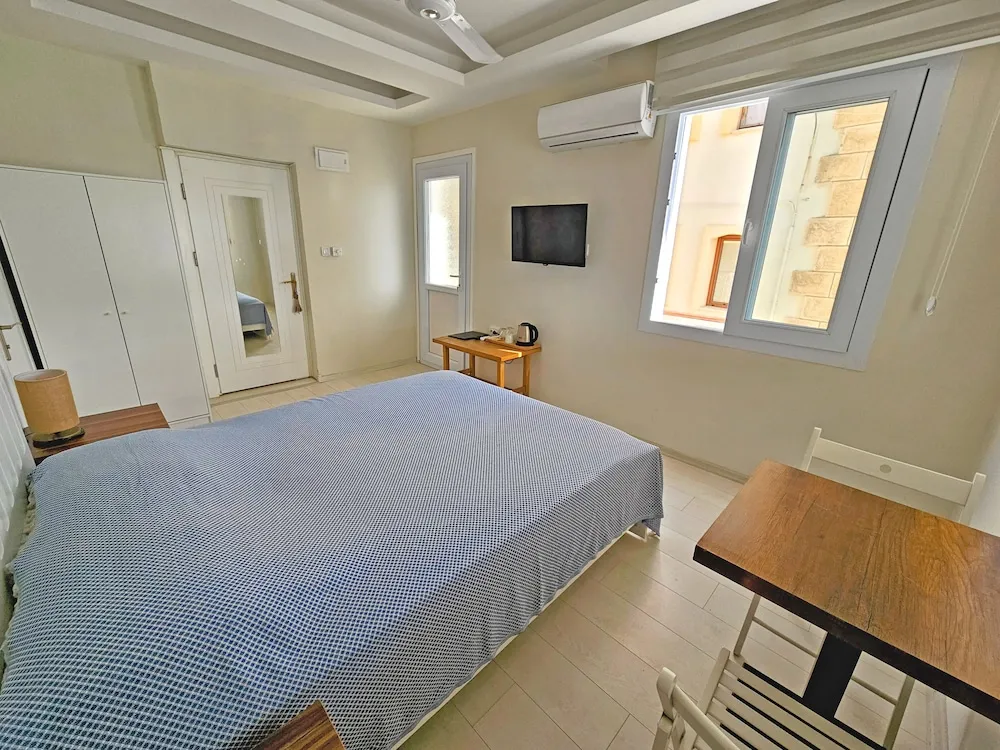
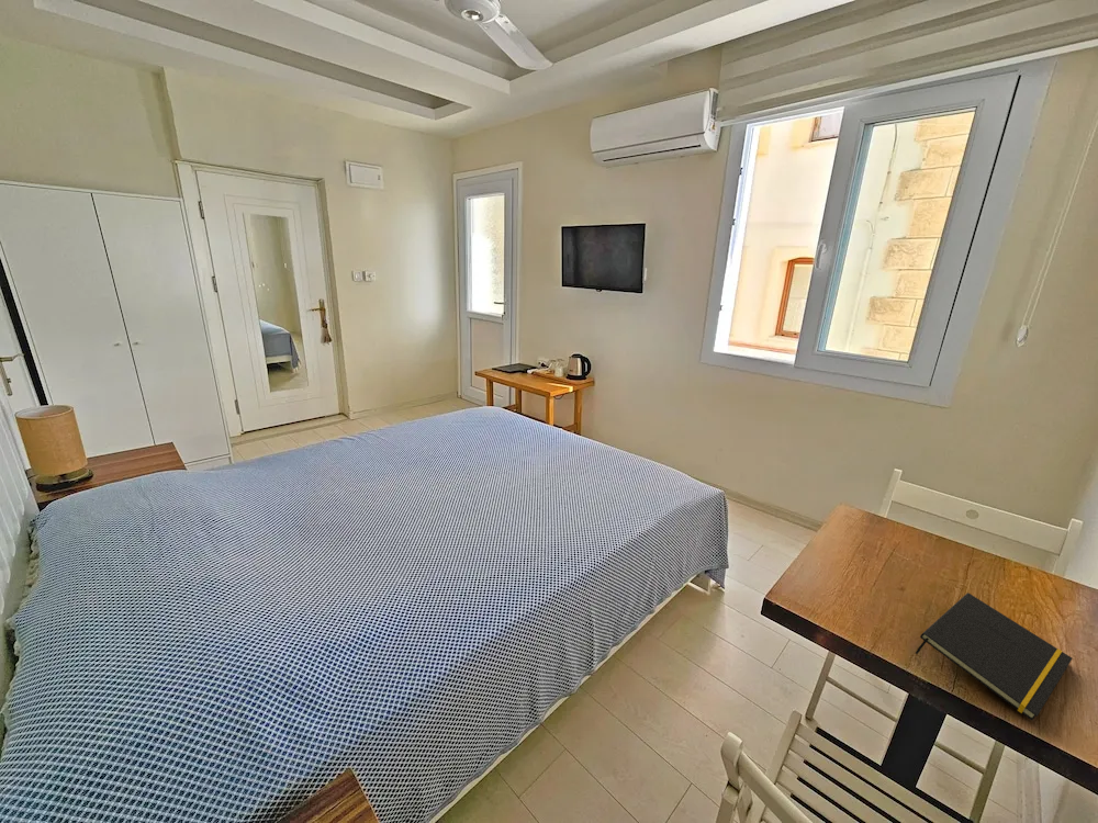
+ notepad (995, 647)
